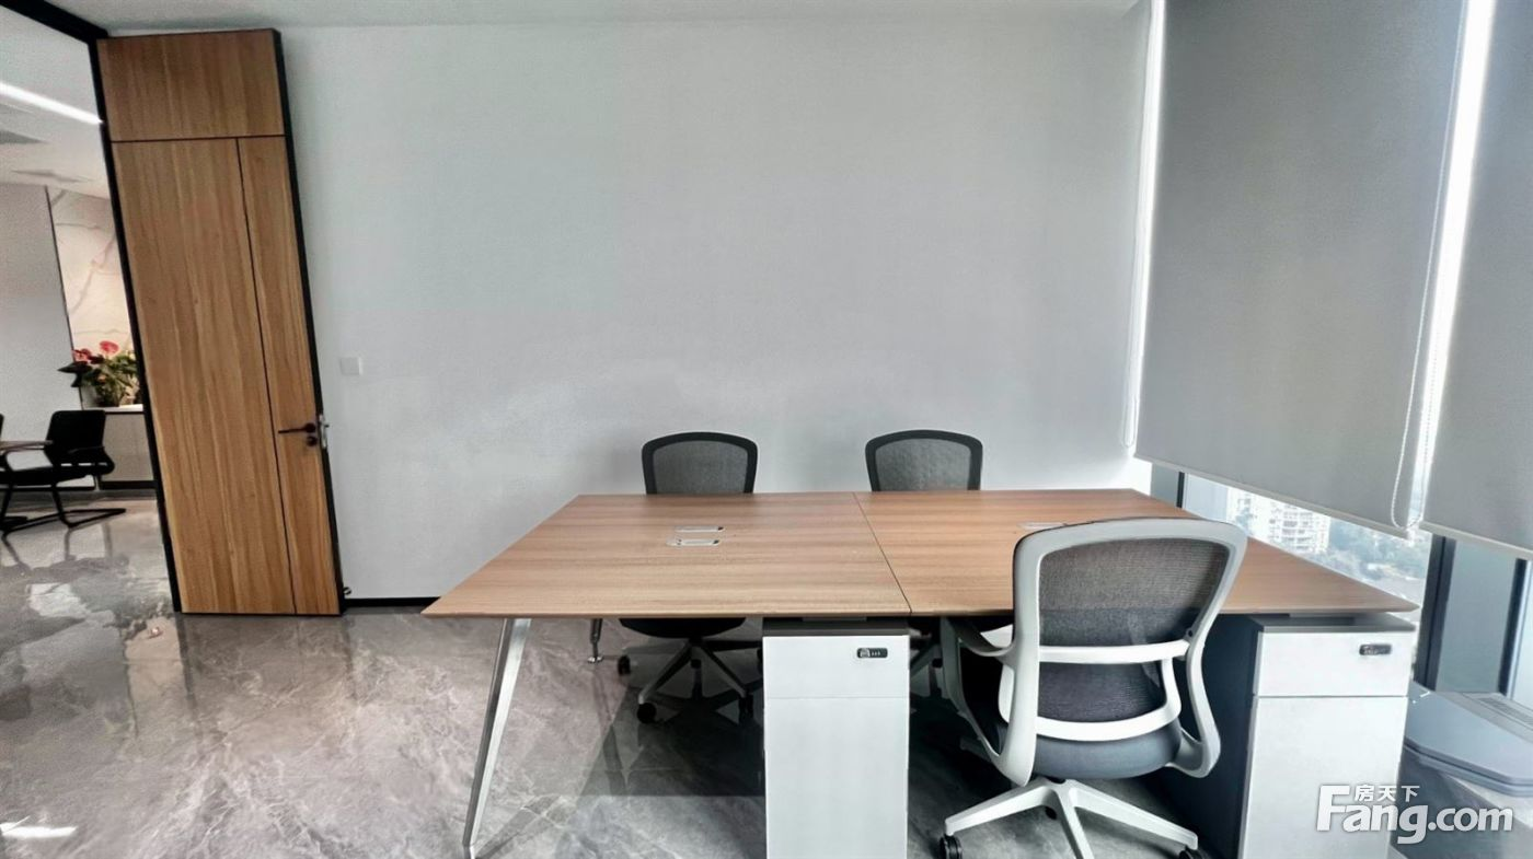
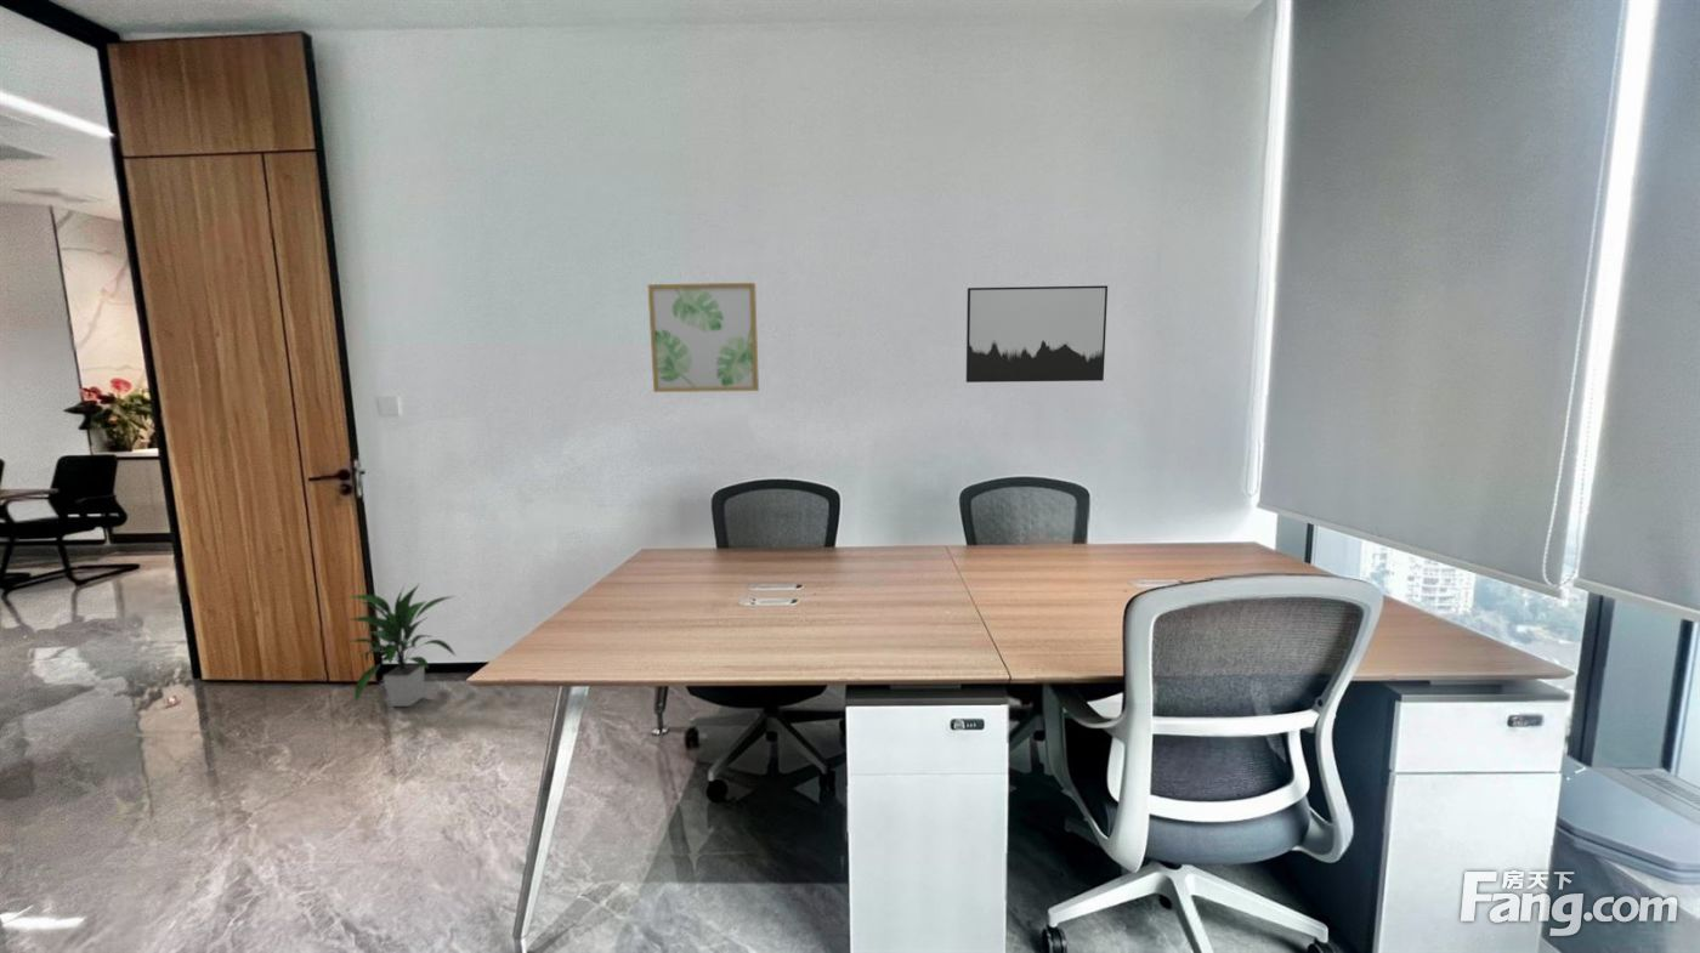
+ indoor plant (395, 643)
+ wall art (1035, 334)
+ wall art (703, 337)
